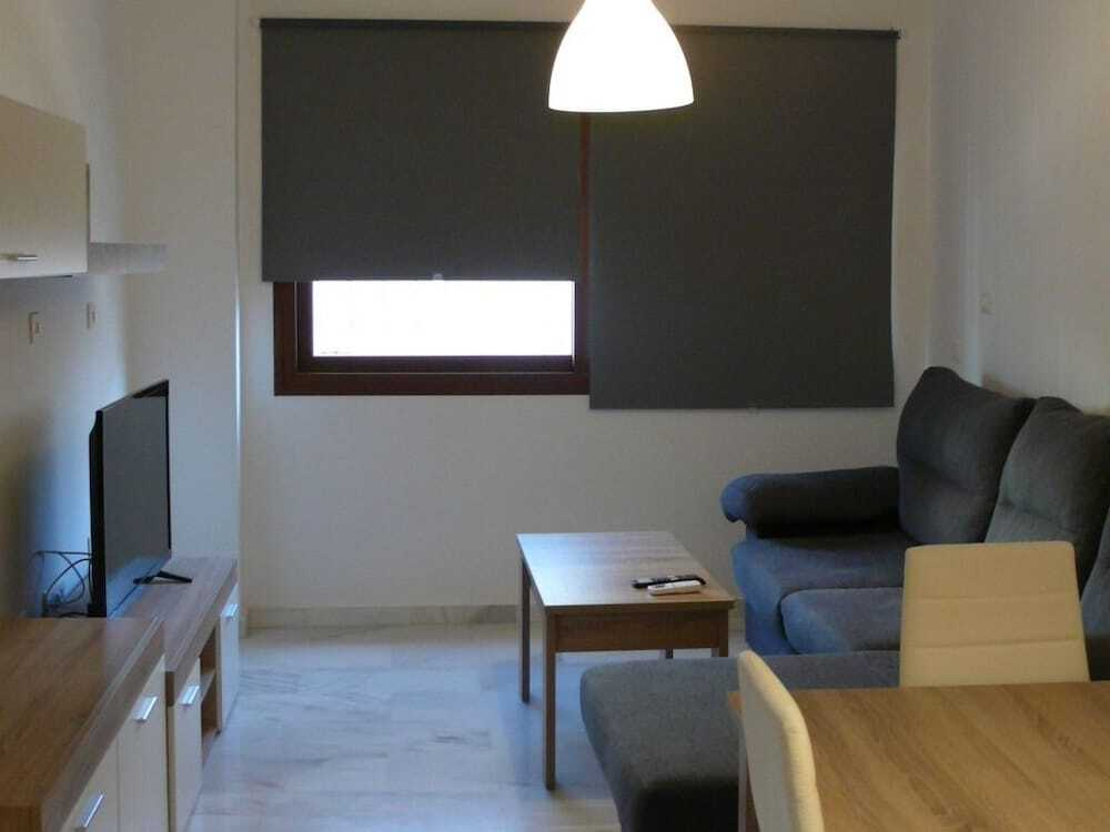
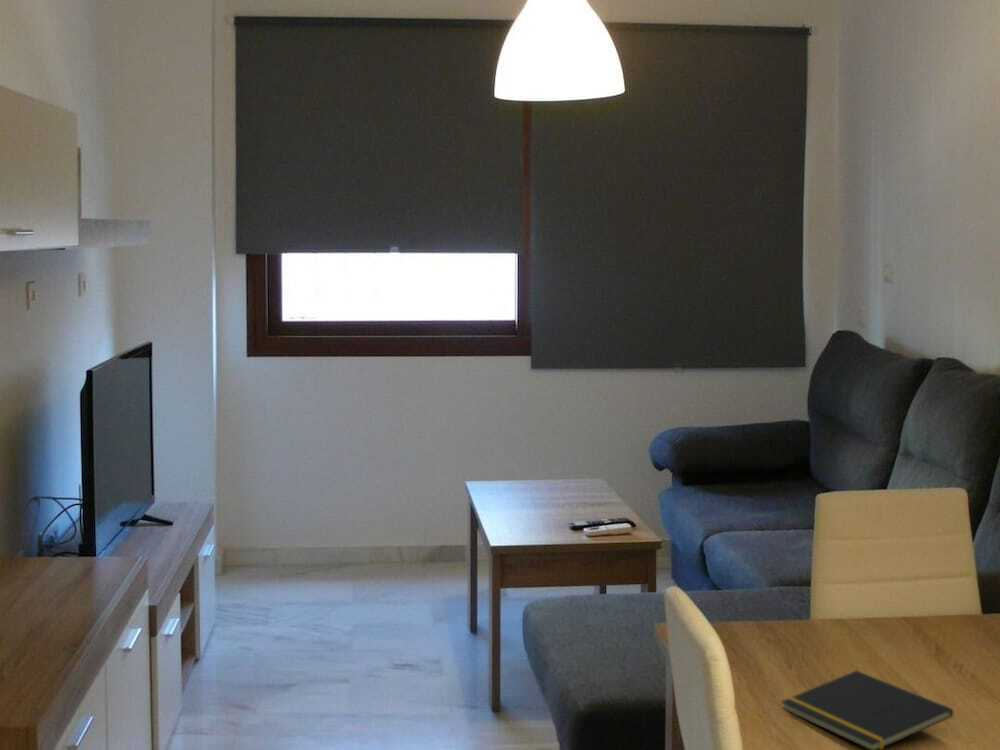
+ notepad (864, 708)
